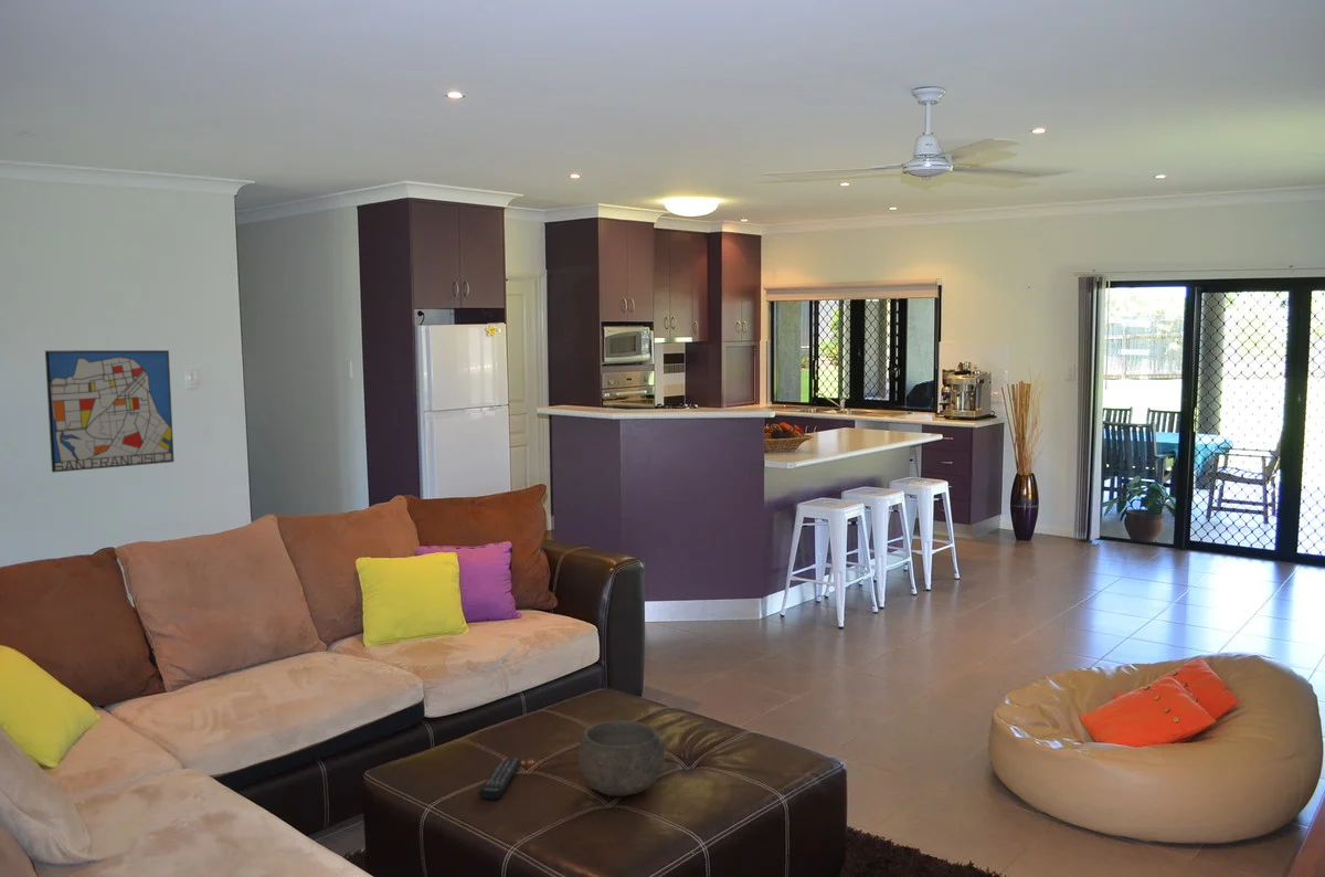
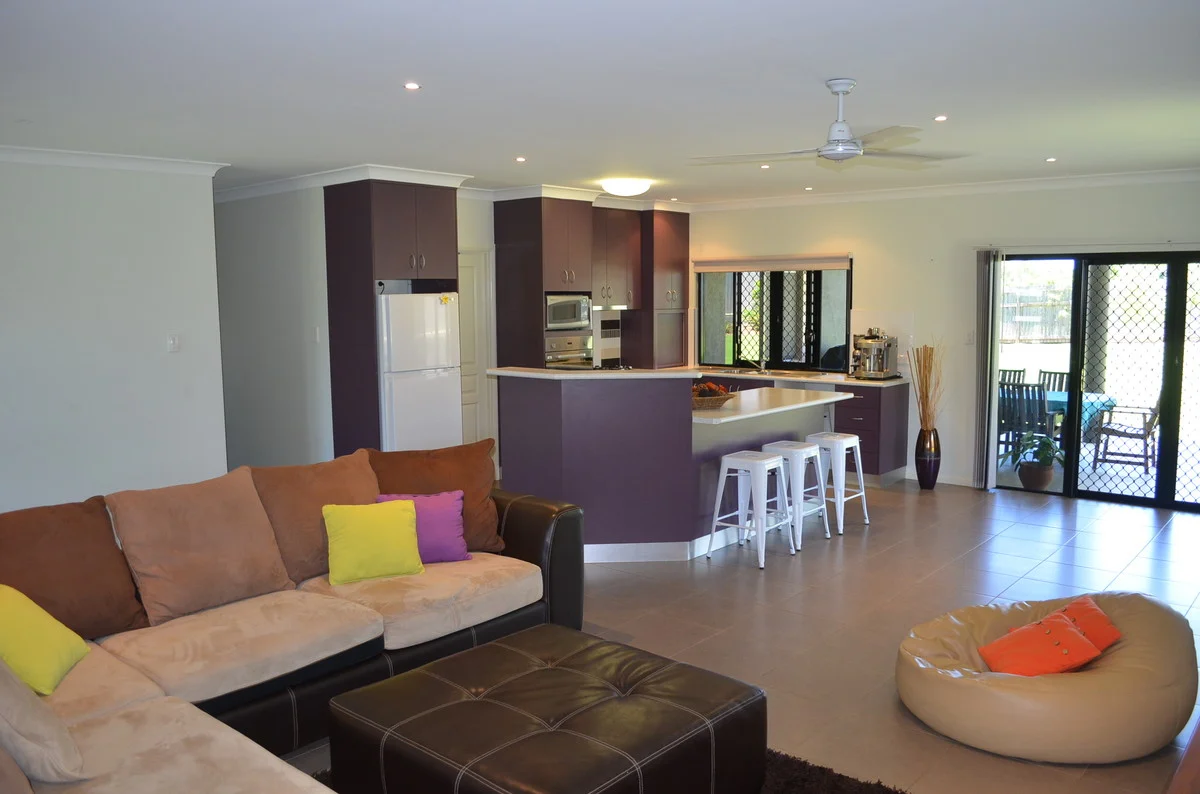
- bowl (622, 760)
- wall art (113, 409)
- remote control (501, 776)
